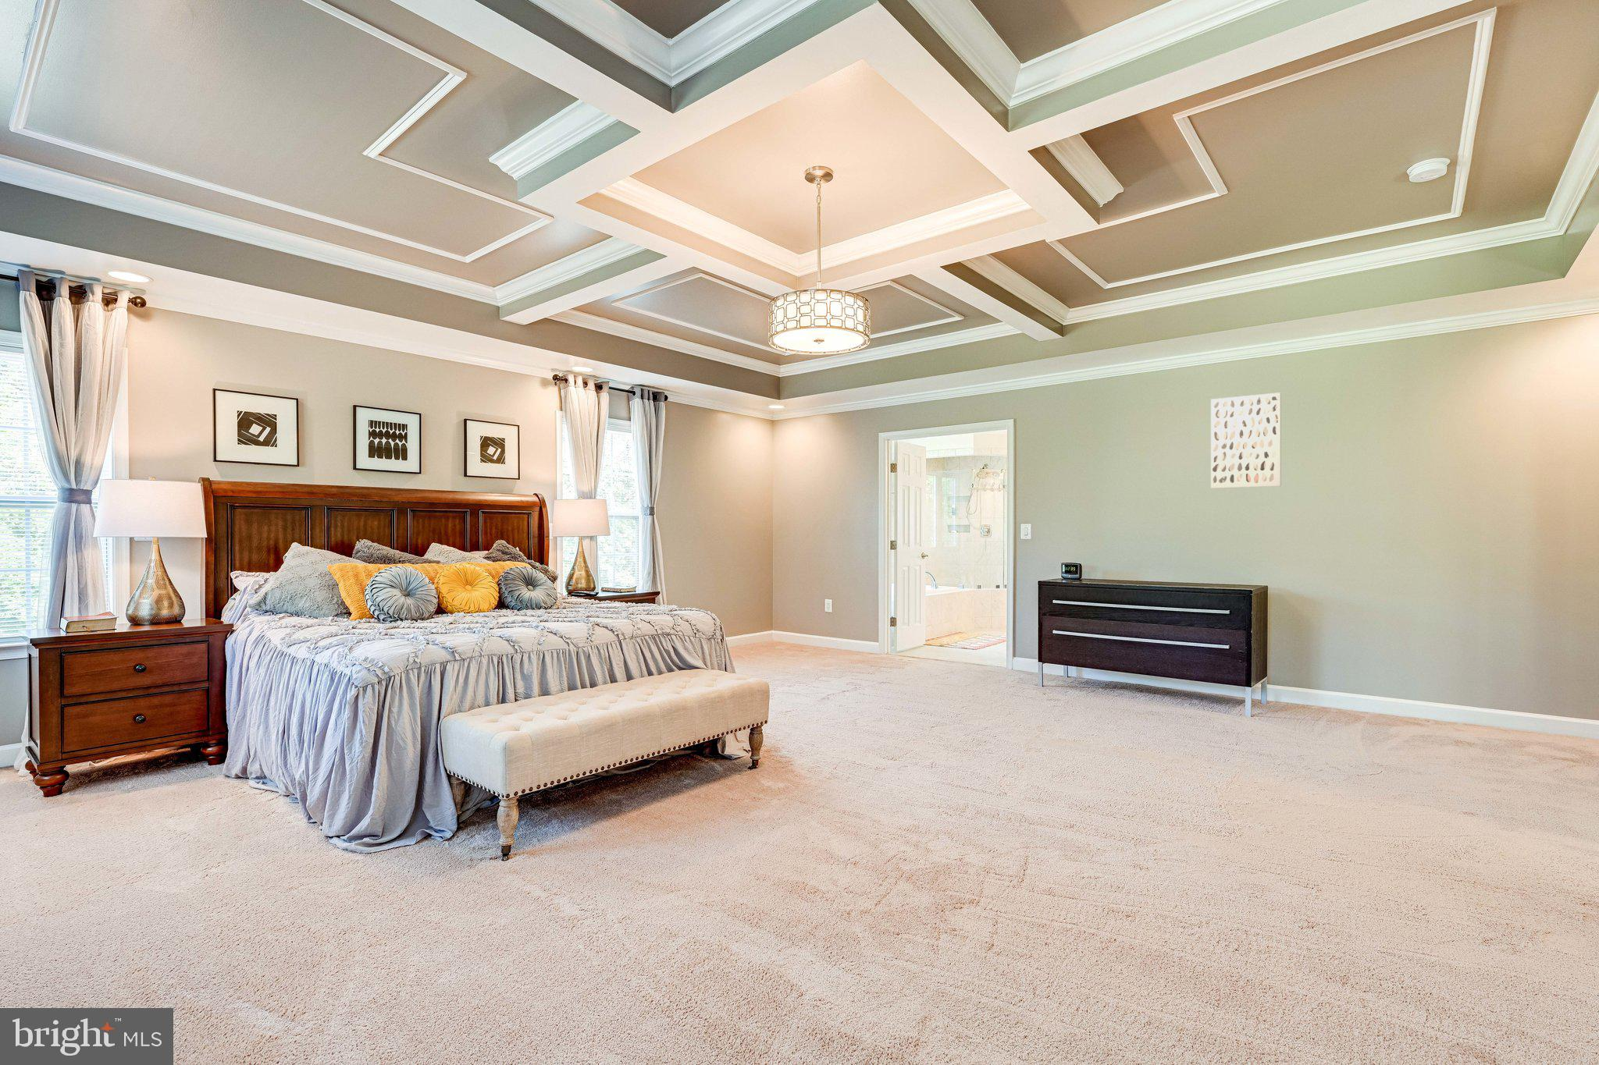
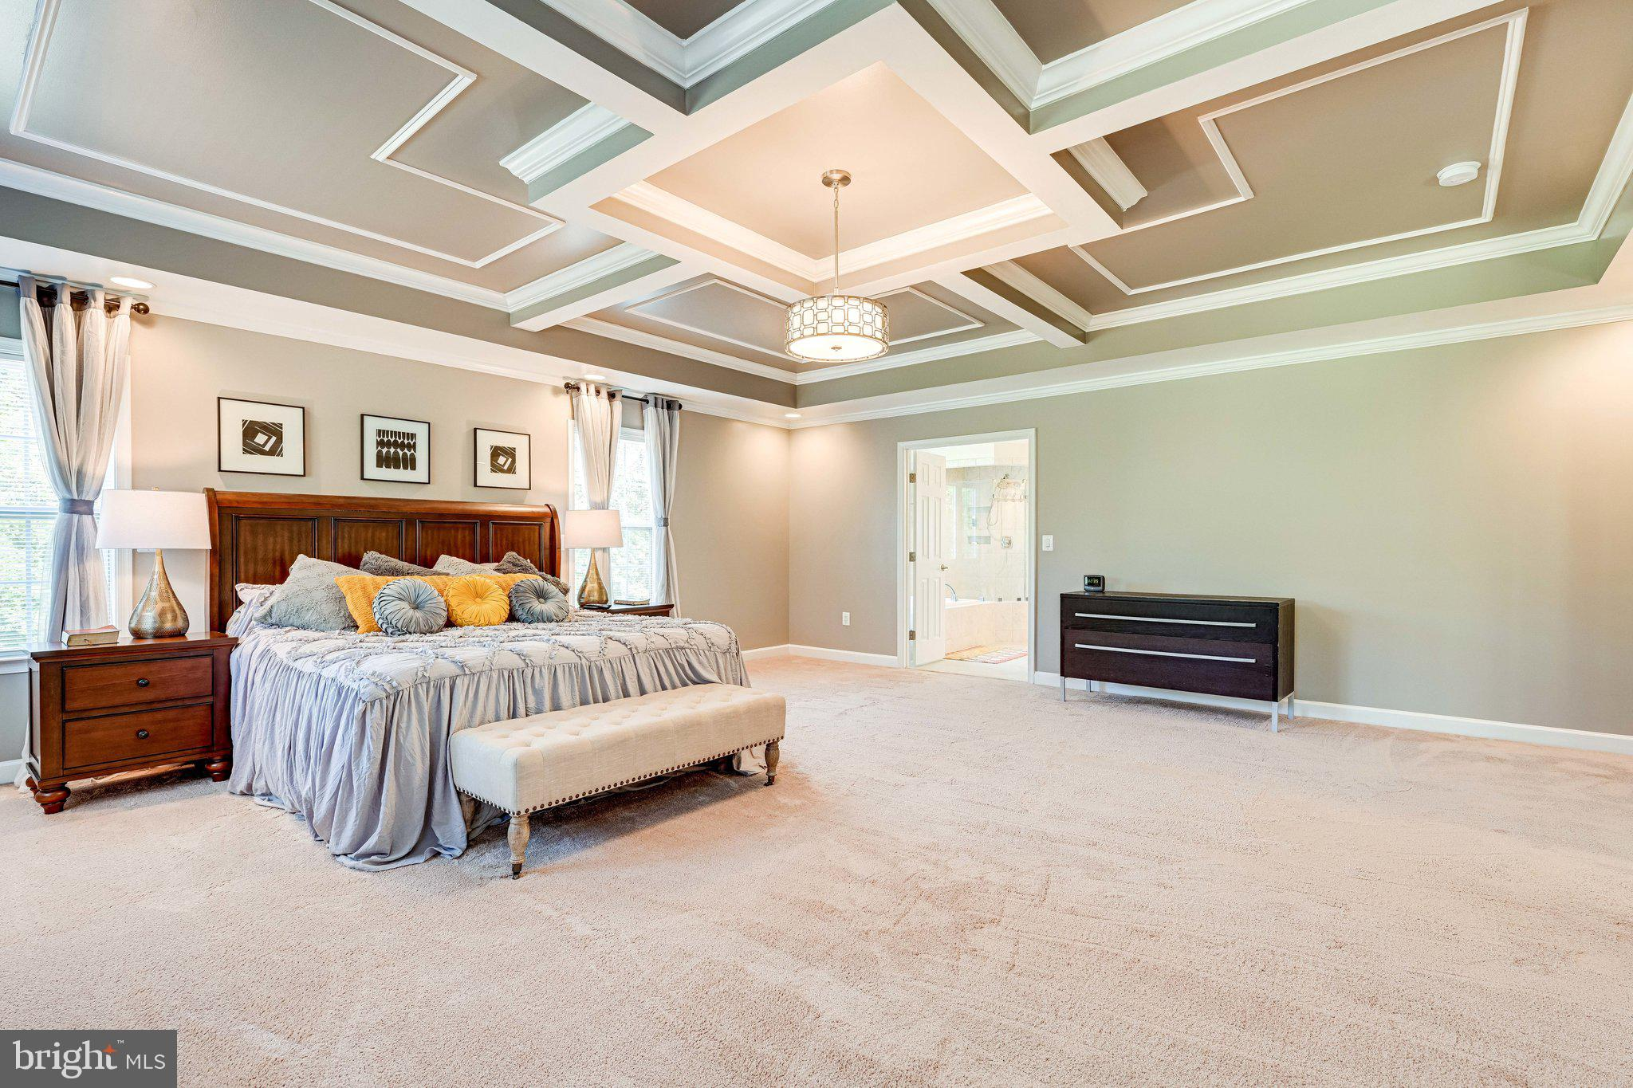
- wall art (1245, 442)
